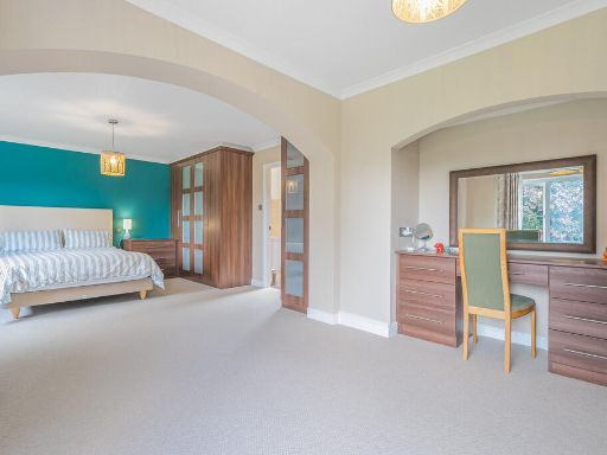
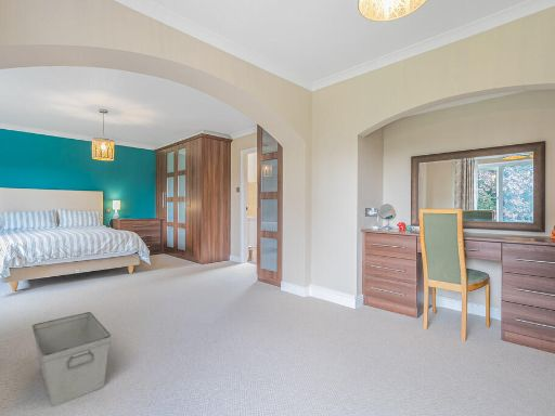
+ storage bin (69, 352)
